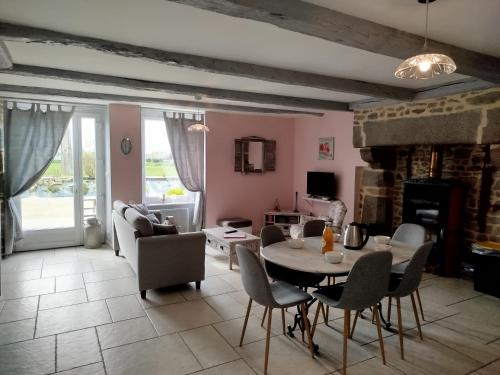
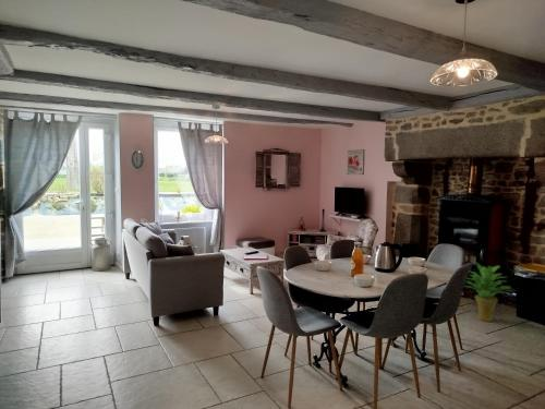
+ potted plant (486, 291)
